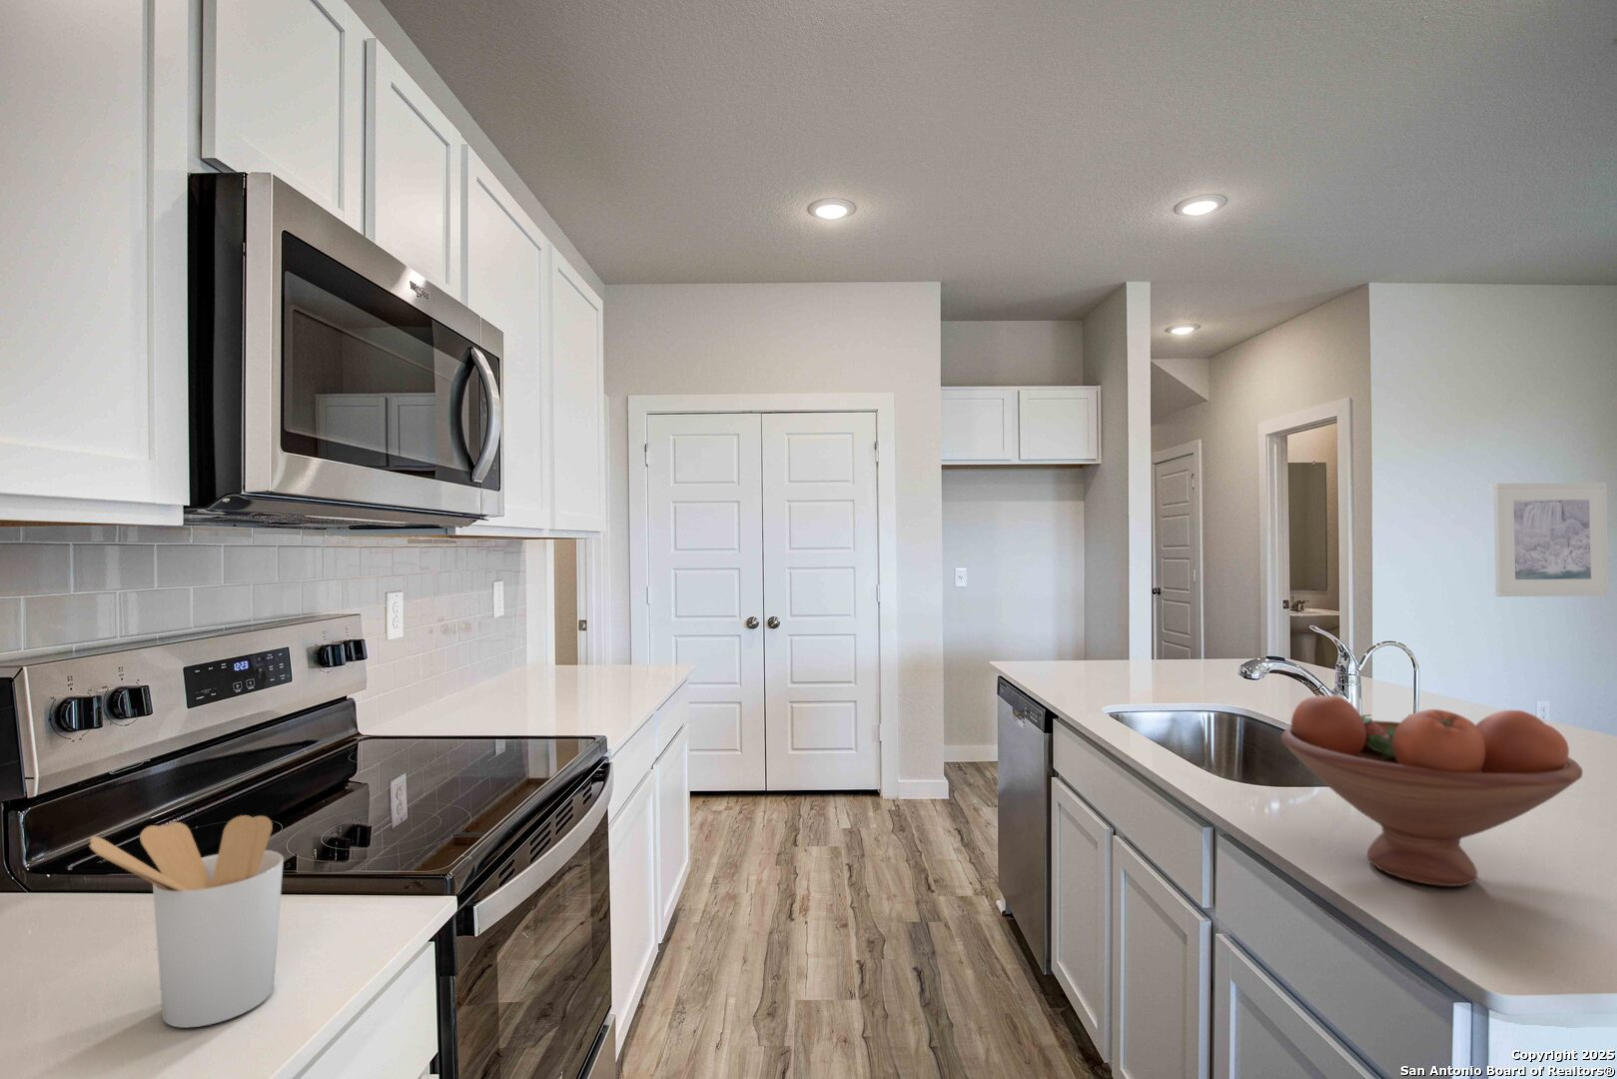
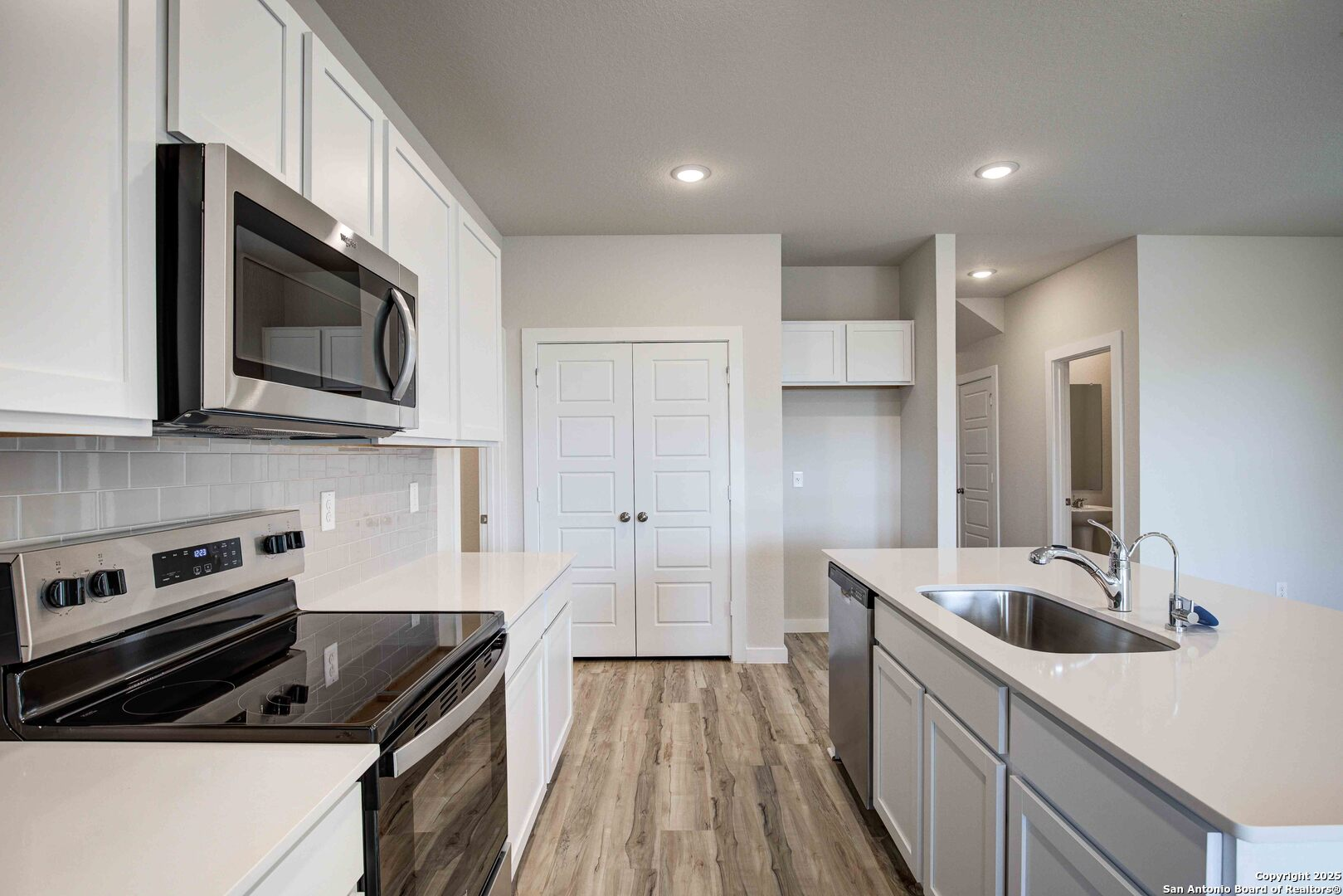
- fruit bowl (1418, 783)
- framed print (1551, 540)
- utensil holder (188, 913)
